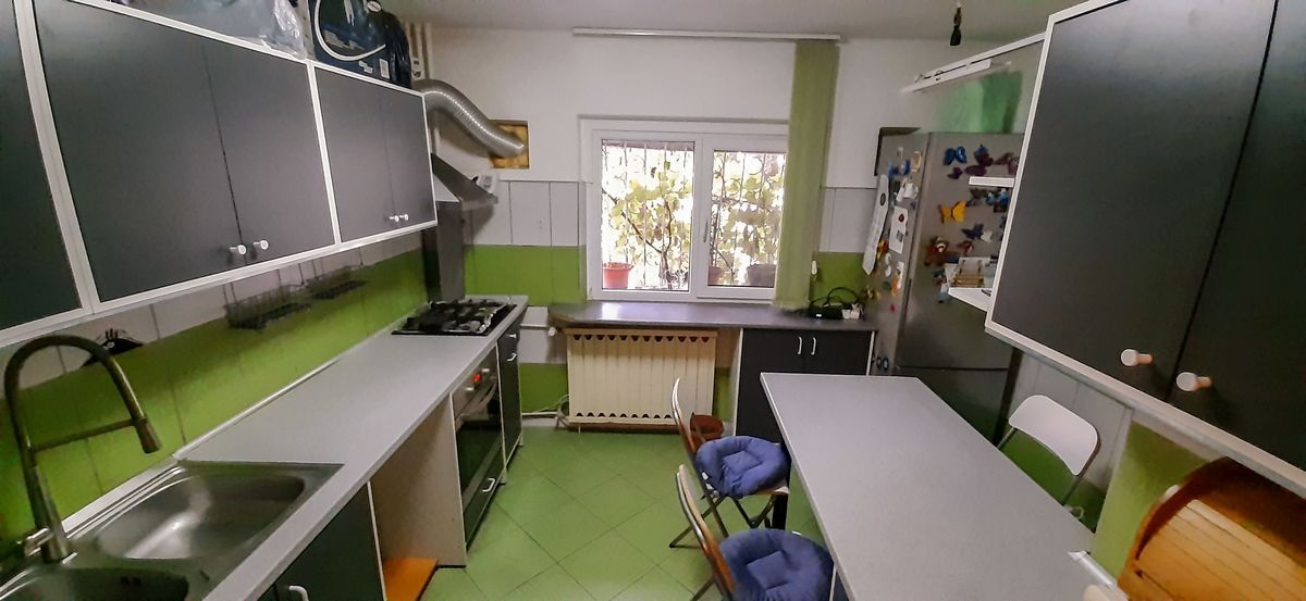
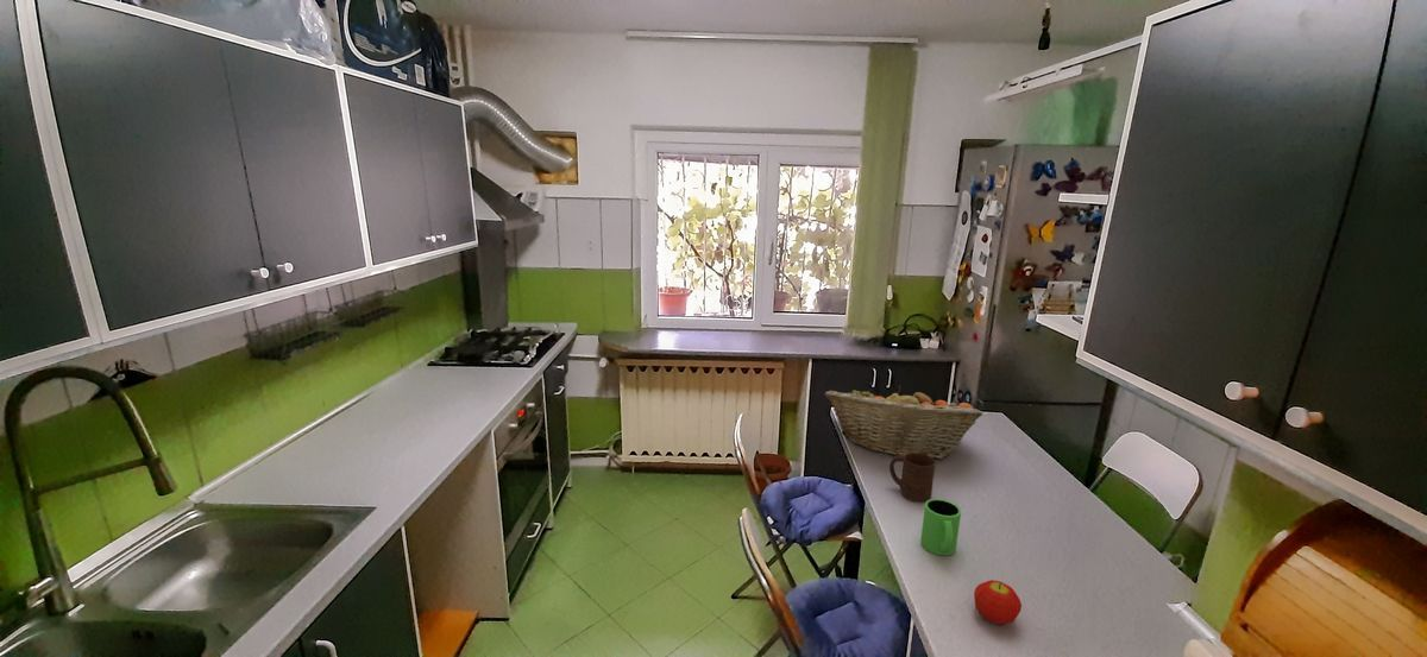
+ fruit basket (899, 413)
+ cup (912, 476)
+ fruit (995, 599)
+ mug (942, 531)
